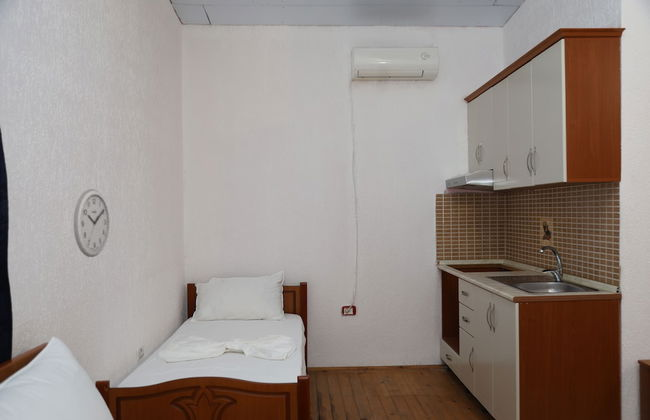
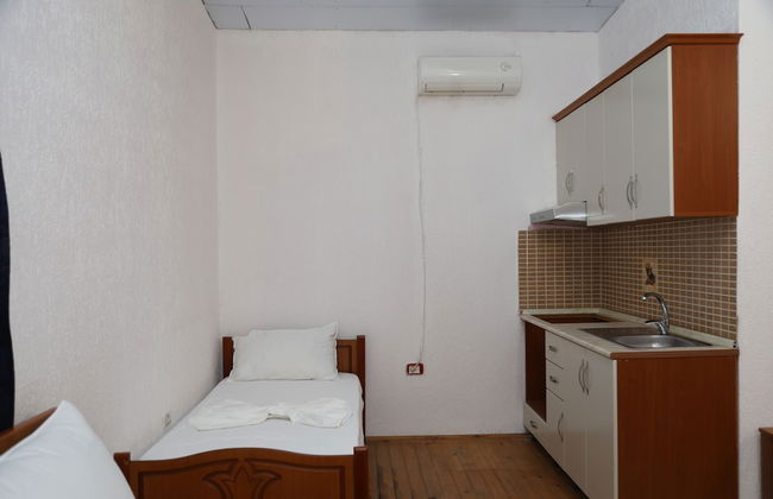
- wall clock (94, 222)
